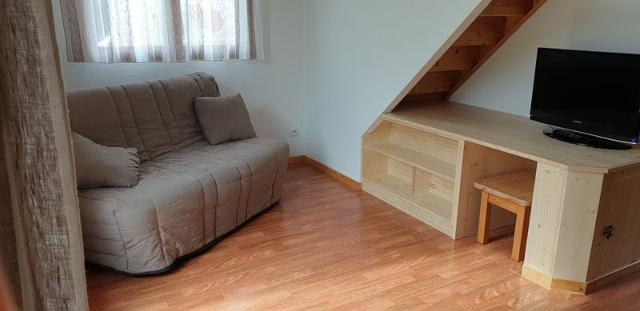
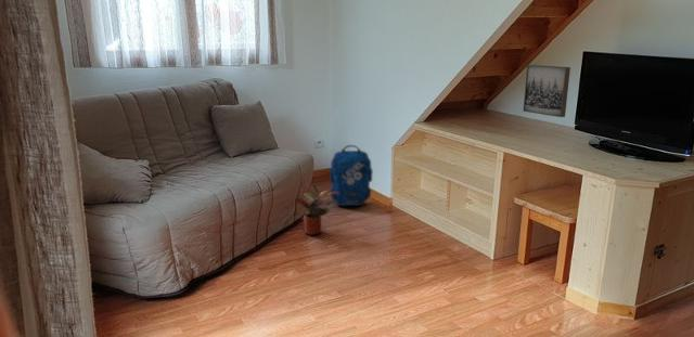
+ wall art (545, 90)
+ backpack (350, 176)
+ potted plant (318, 207)
